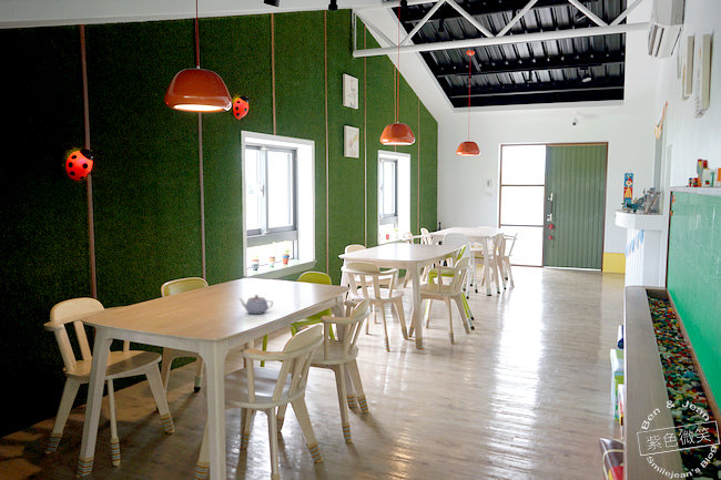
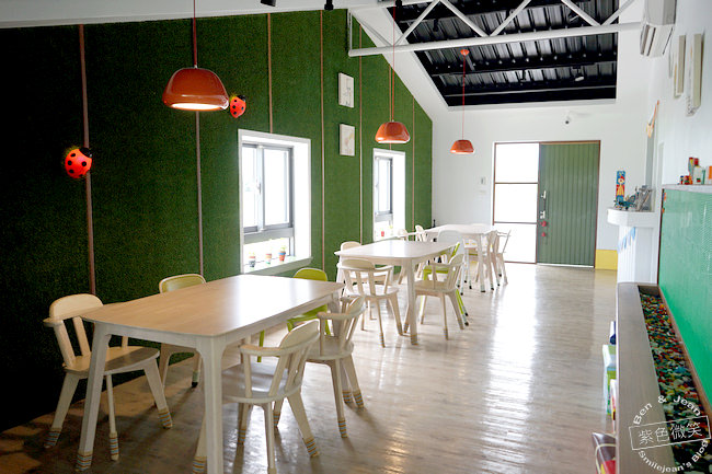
- teapot (255, 304)
